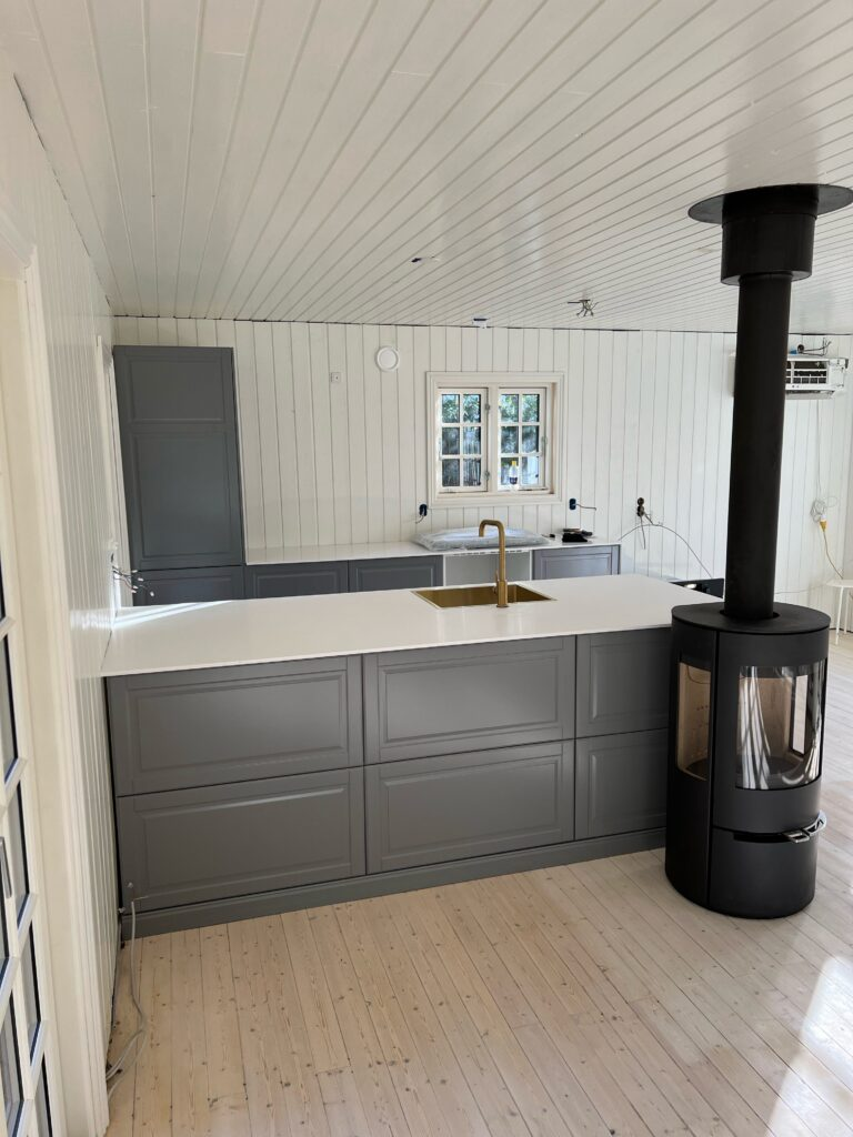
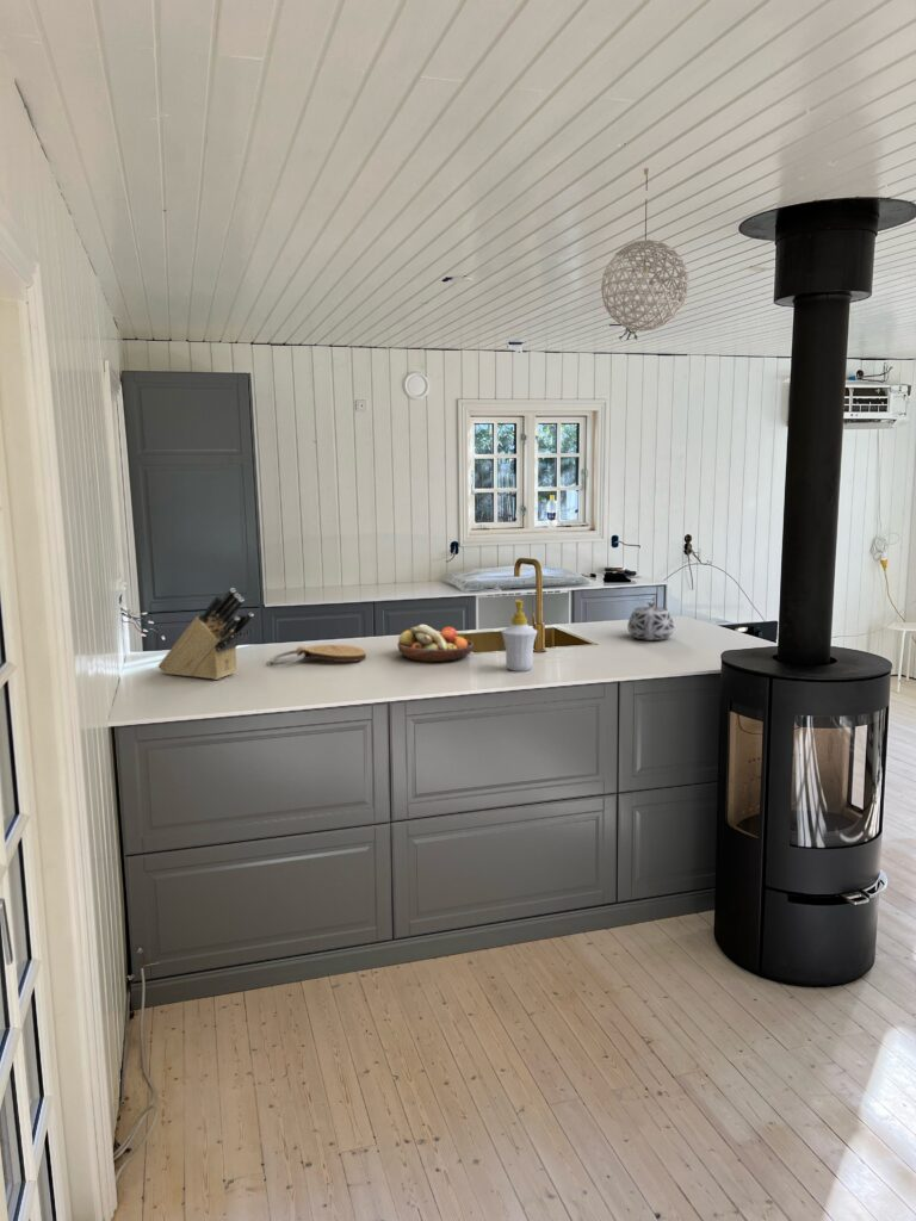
+ knife block (205, 631)
+ fruit bowl (435, 639)
+ soap bottle (519, 634)
+ key chain (317, 652)
+ pendant light (644, 250)
+ teapot (650, 620)
